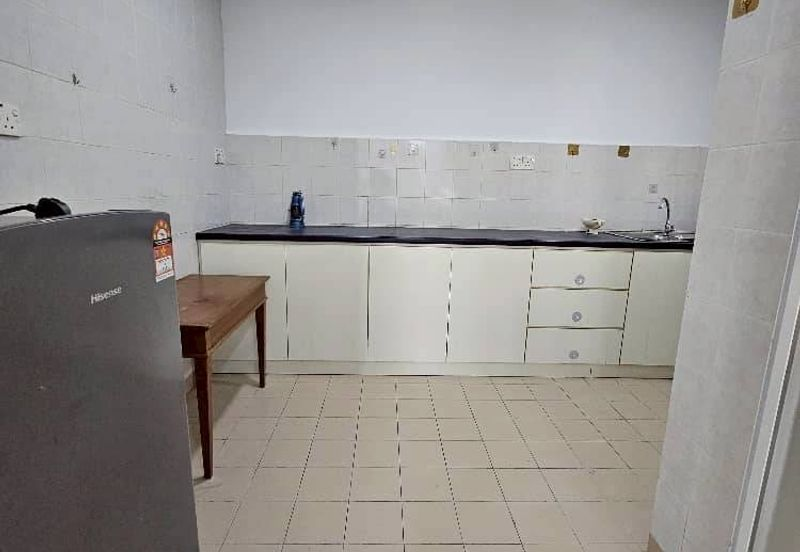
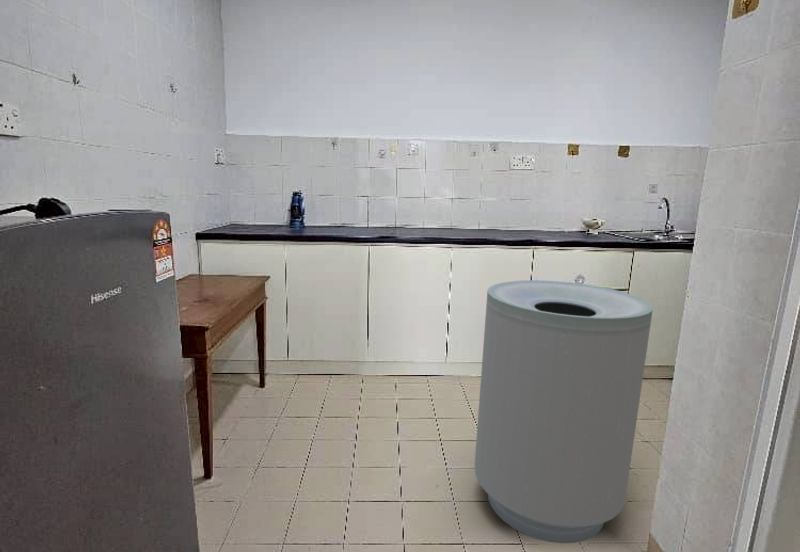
+ trash can (554, 403)
